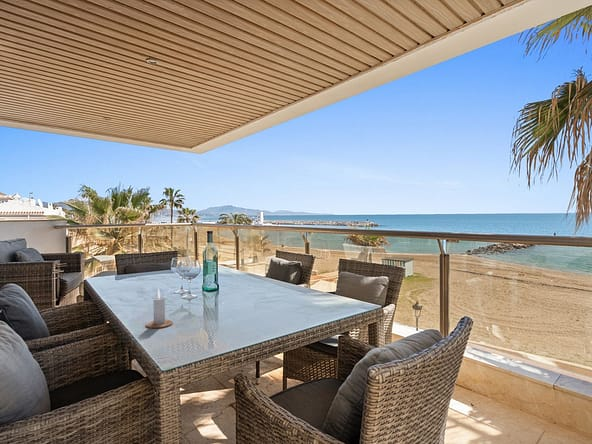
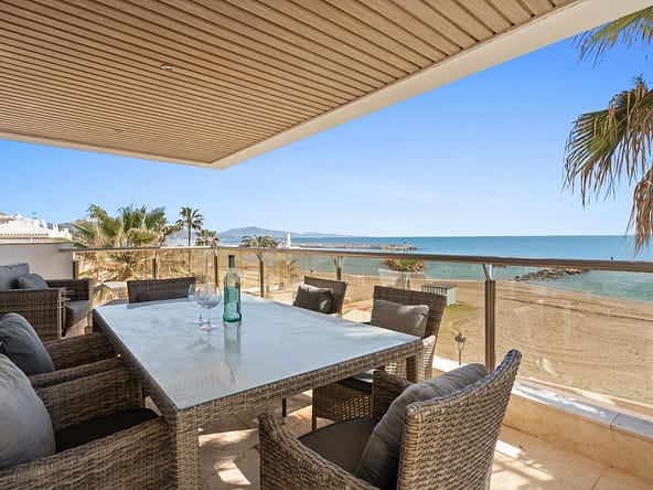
- candle (159, 306)
